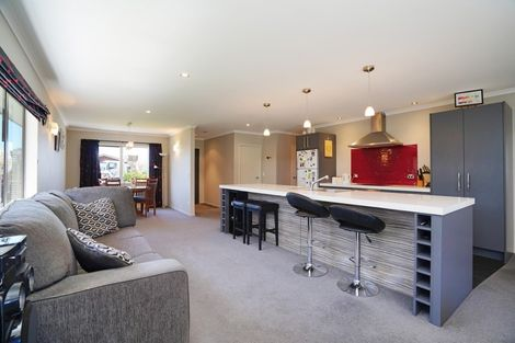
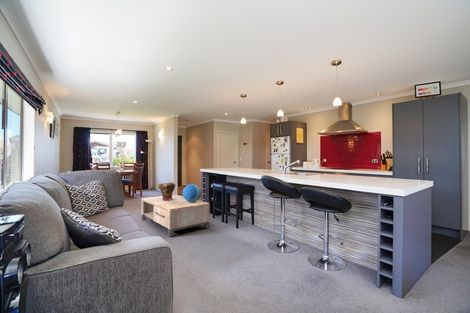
+ decorative globe (191, 193)
+ coffee table (173, 212)
+ decorative urn (166, 189)
